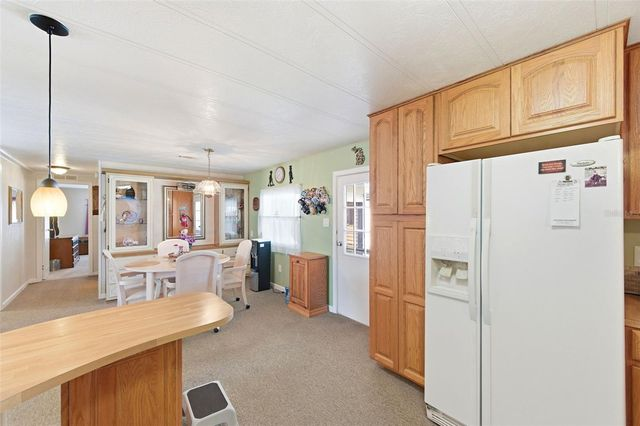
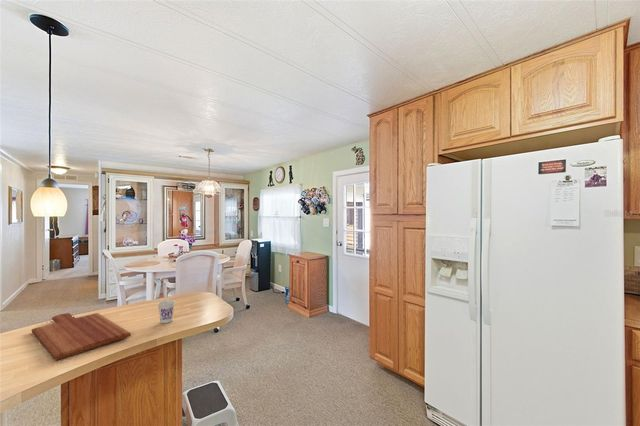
+ cup (166, 311)
+ cutting board (79, 331)
